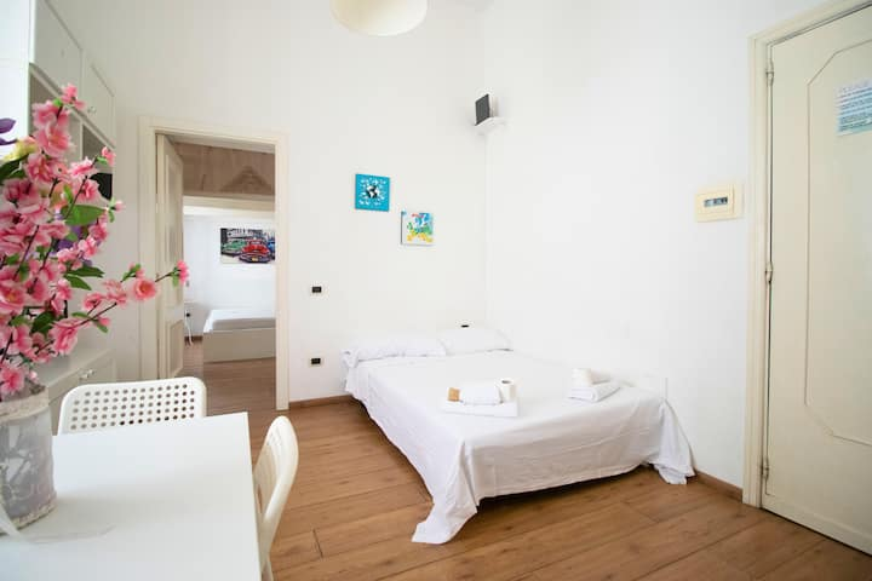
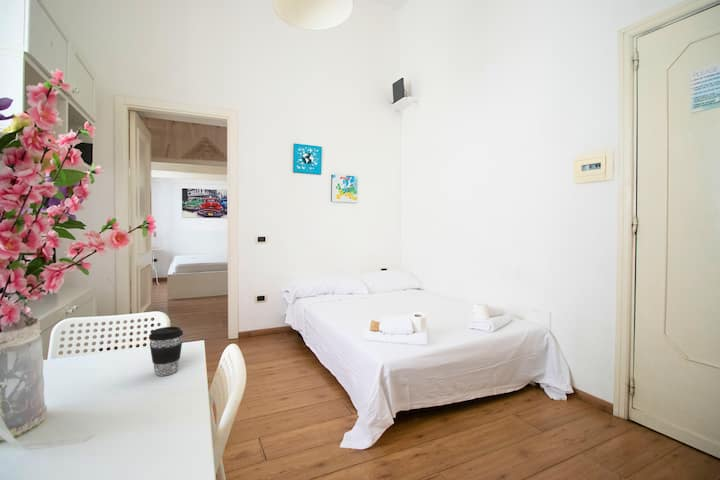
+ coffee cup (166, 350)
